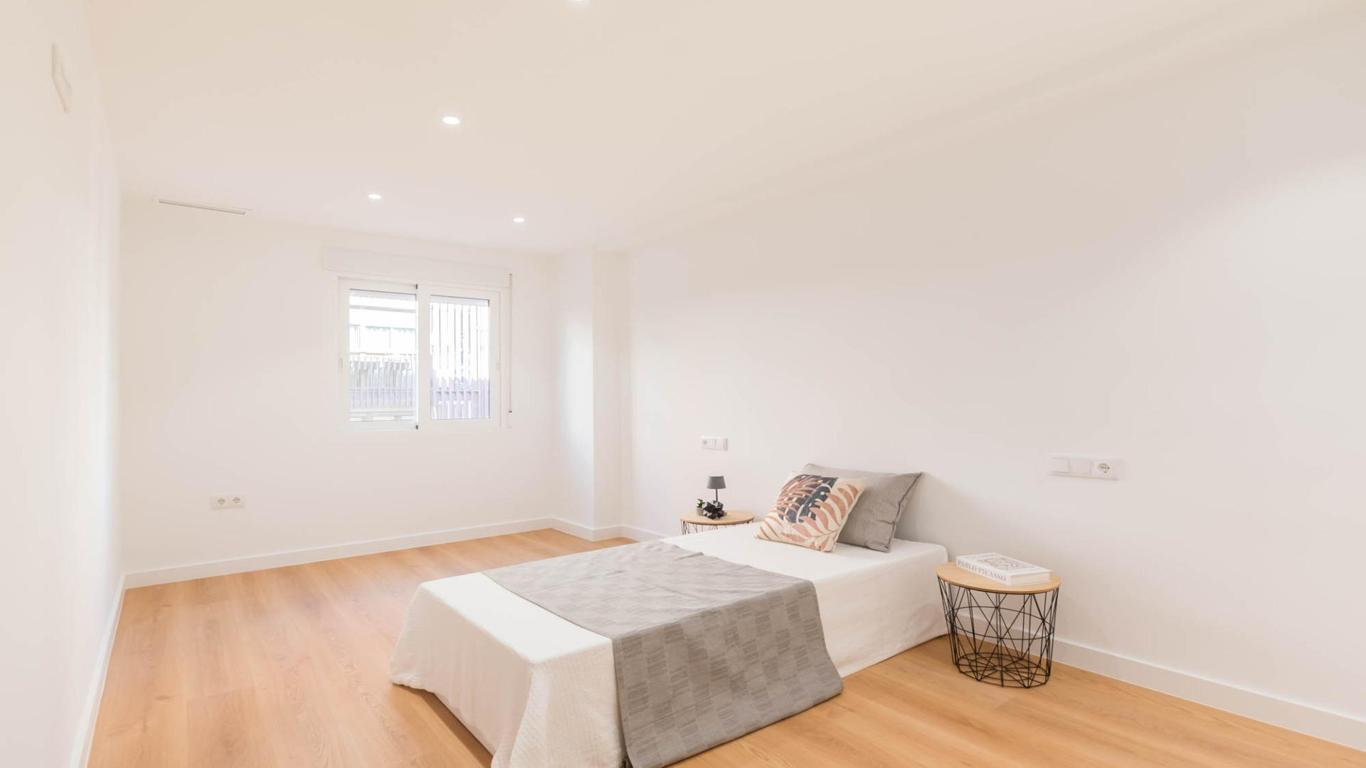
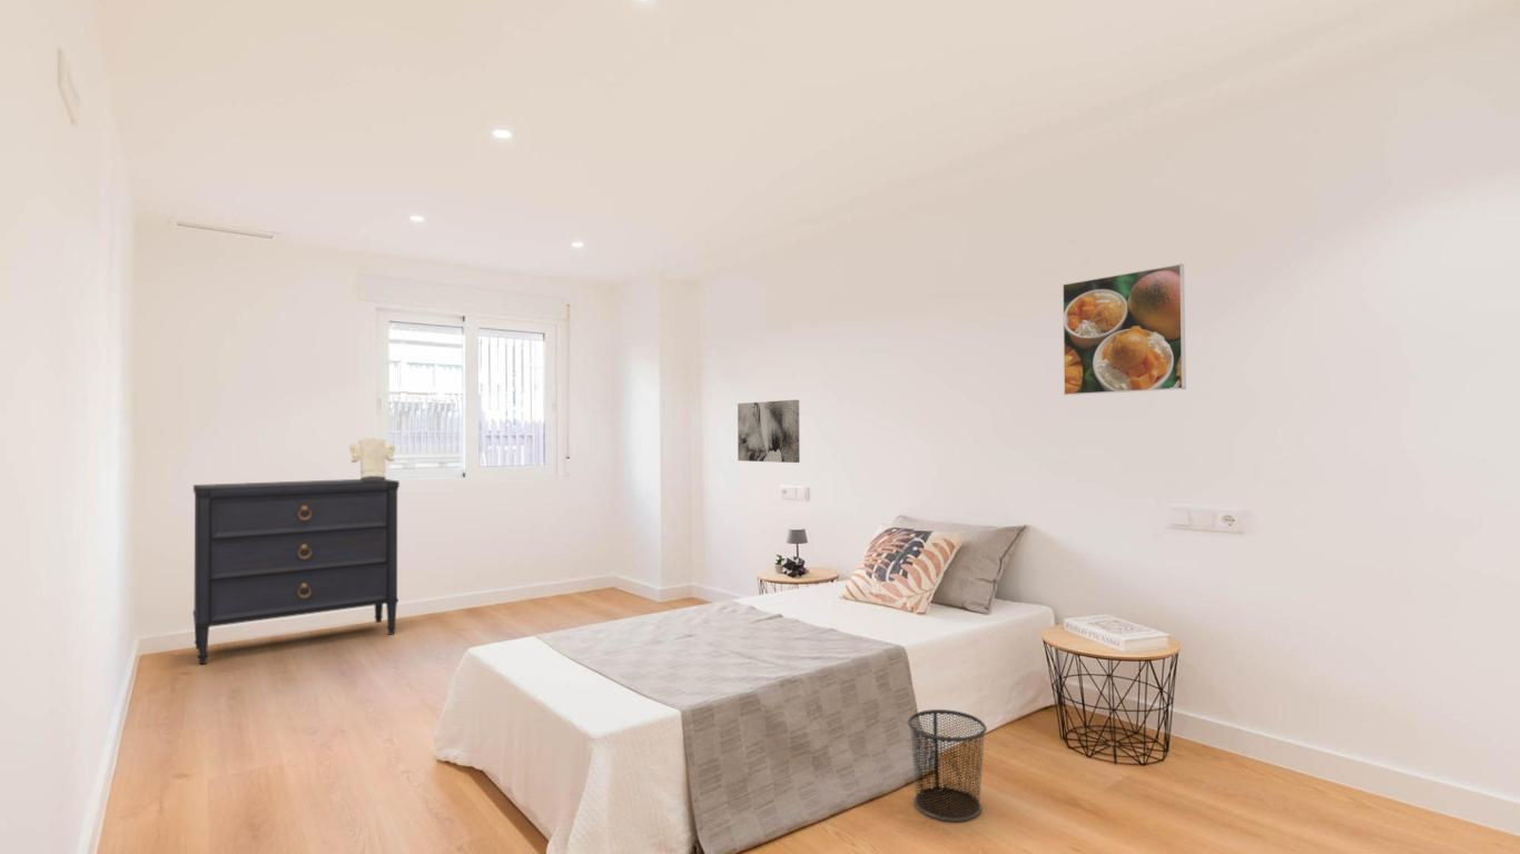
+ dresser (299, 562)
+ wall art (767, 431)
+ decorative vase (373, 459)
+ waste bin (946, 764)
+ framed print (1121, 332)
